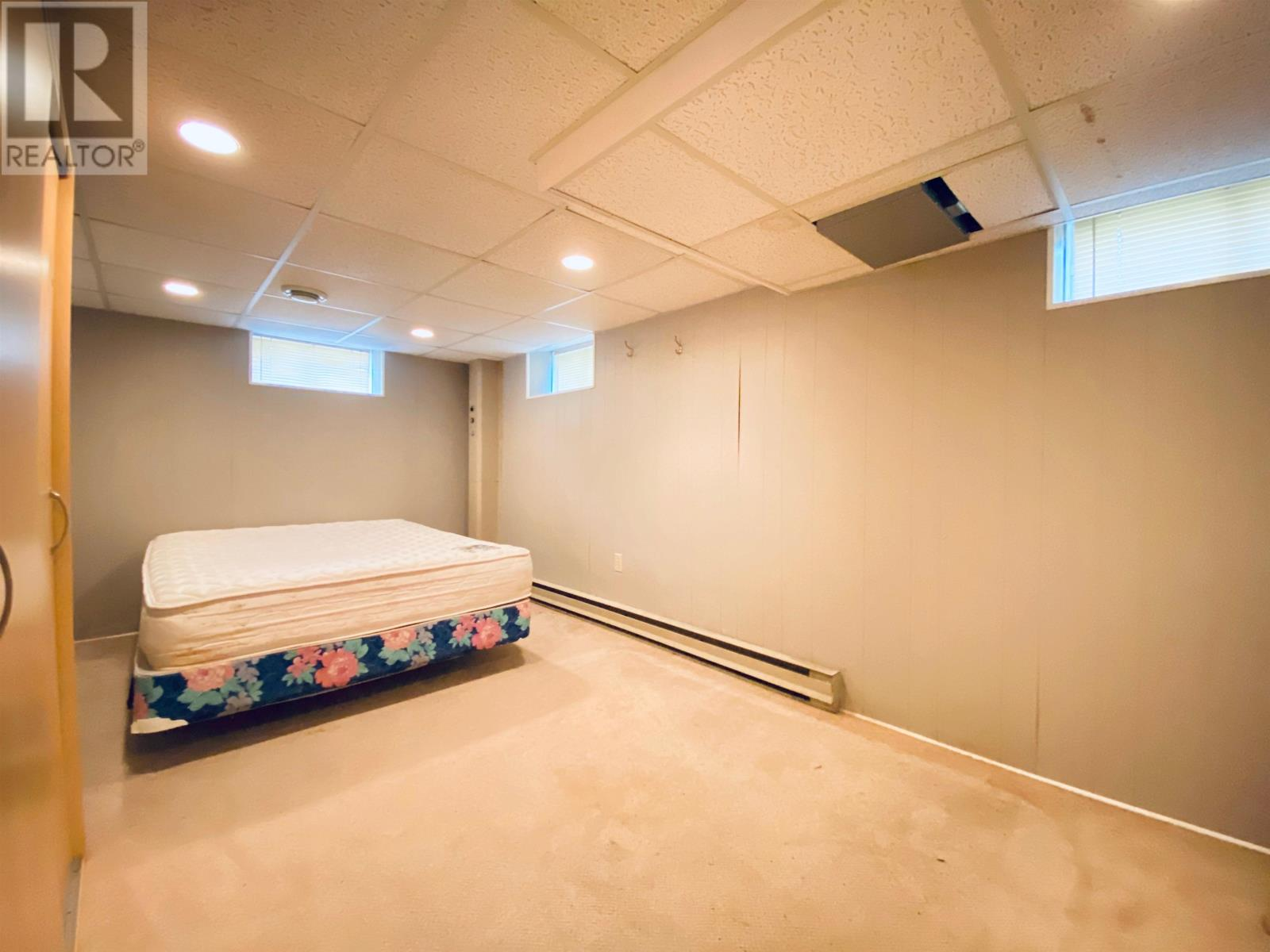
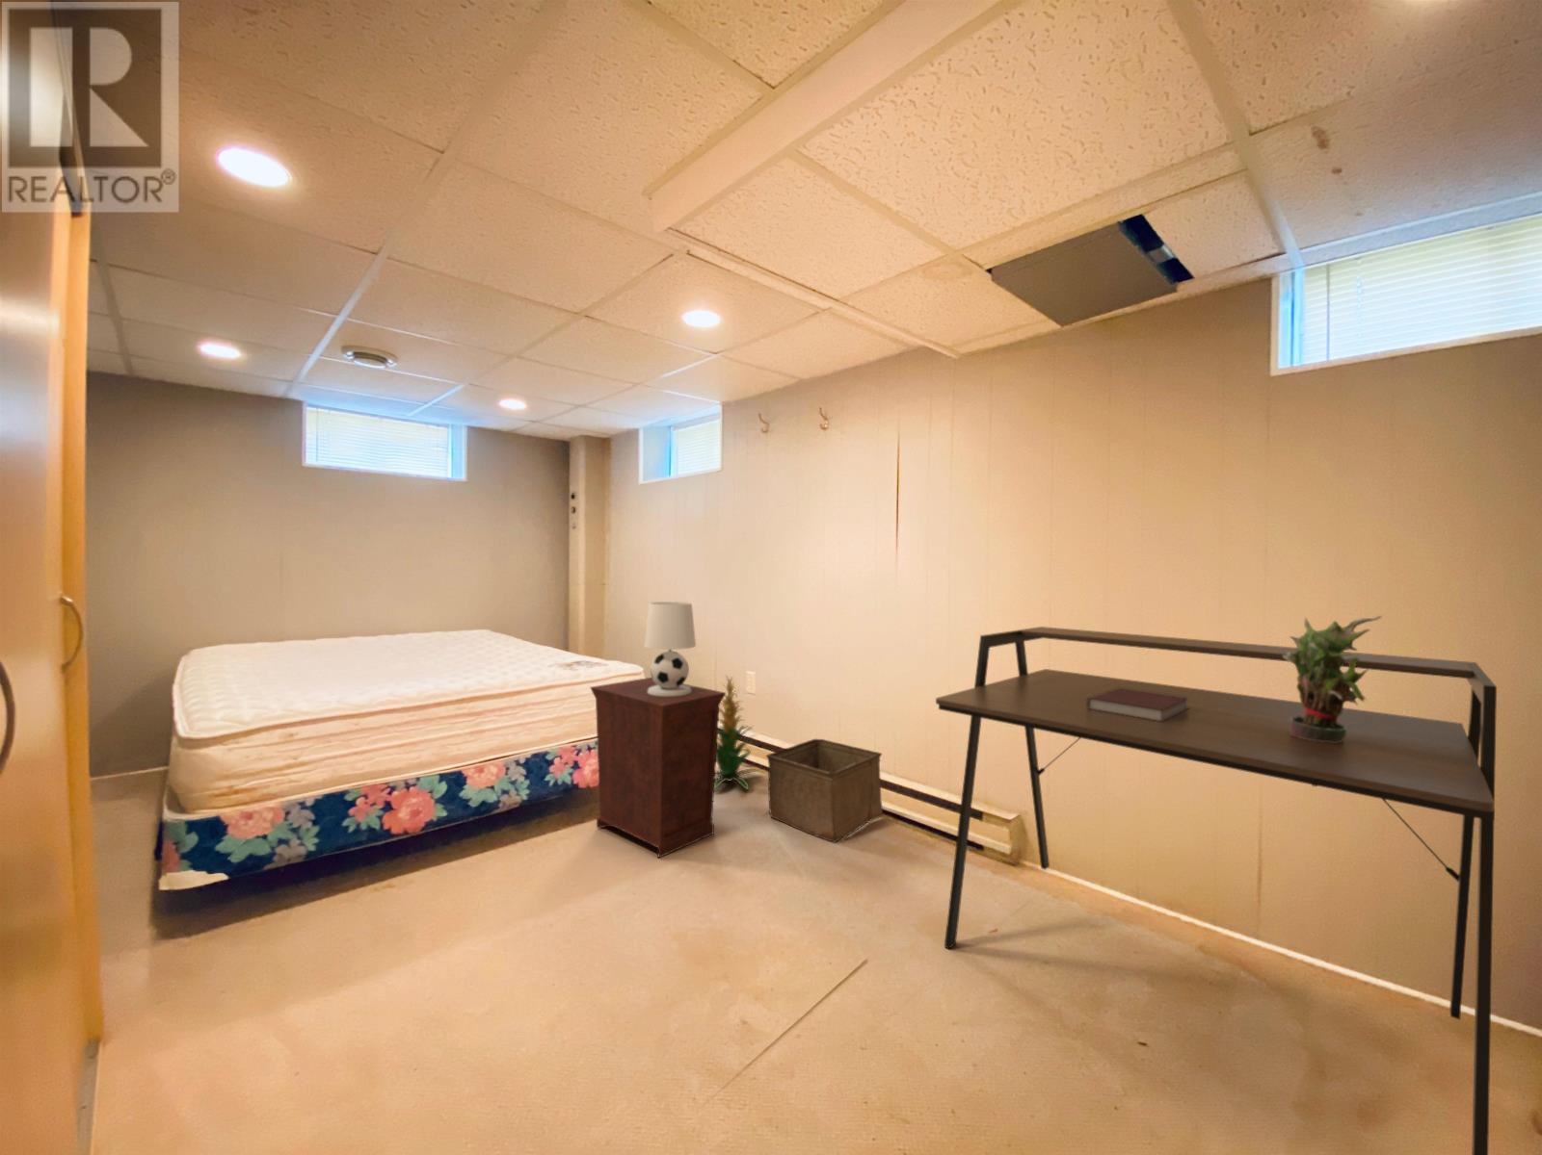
+ nightstand (657, 759)
+ potted plant (1333, 676)
+ table lamp (670, 647)
+ storage bin (824, 785)
+ notebook (1138, 701)
+ desk (1194, 761)
+ indoor plant (730, 728)
